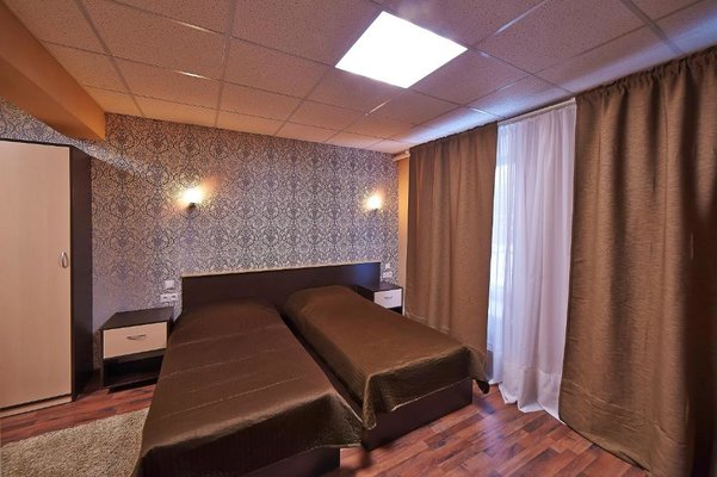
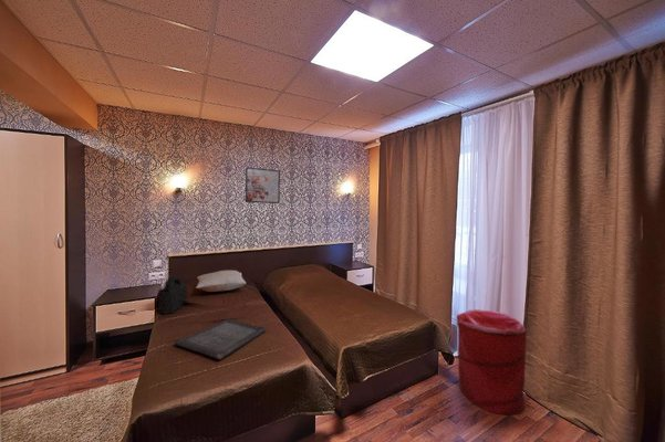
+ serving tray (224, 335)
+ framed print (262, 186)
+ handbag (173, 292)
+ laundry hamper (488, 355)
+ pillow (220, 280)
